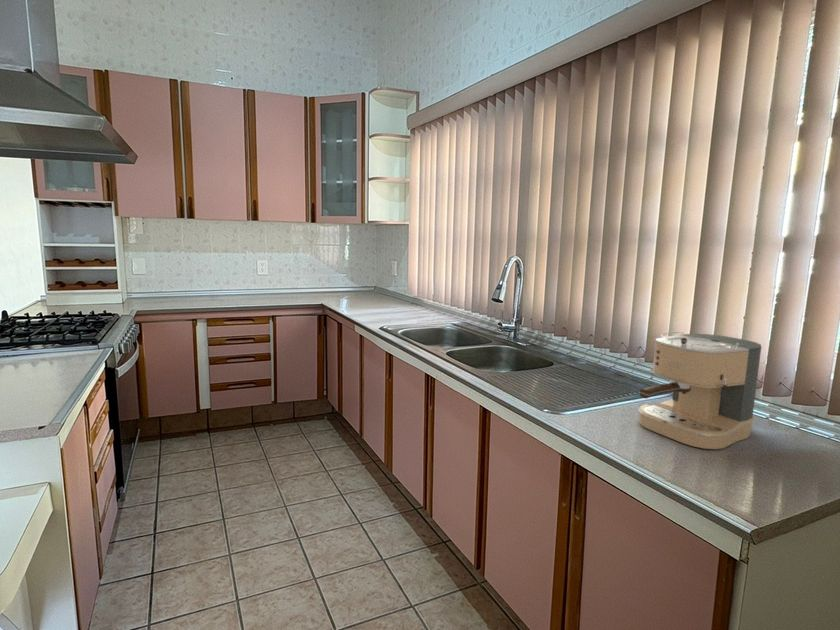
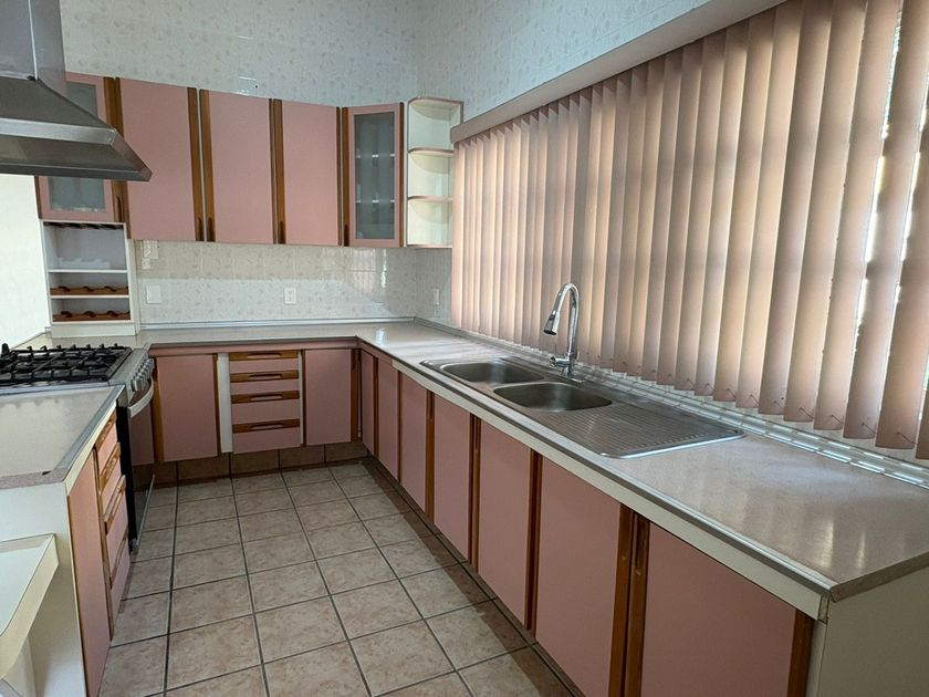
- coffee maker (692, 384)
